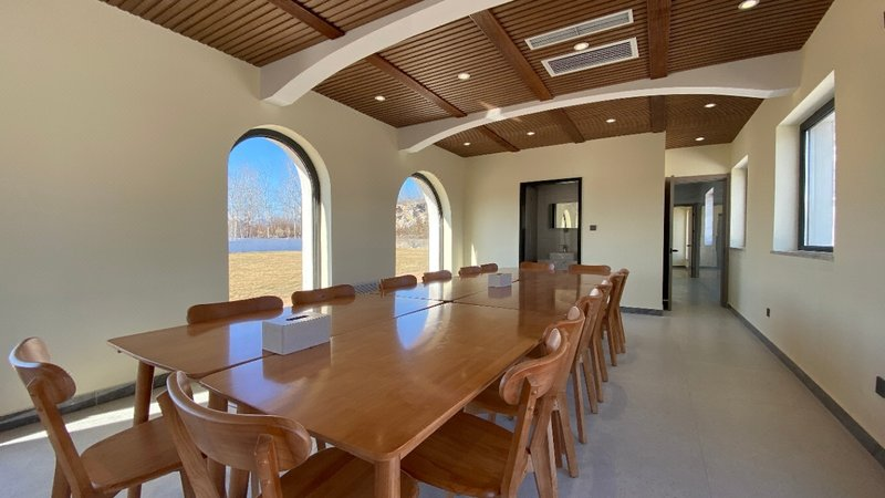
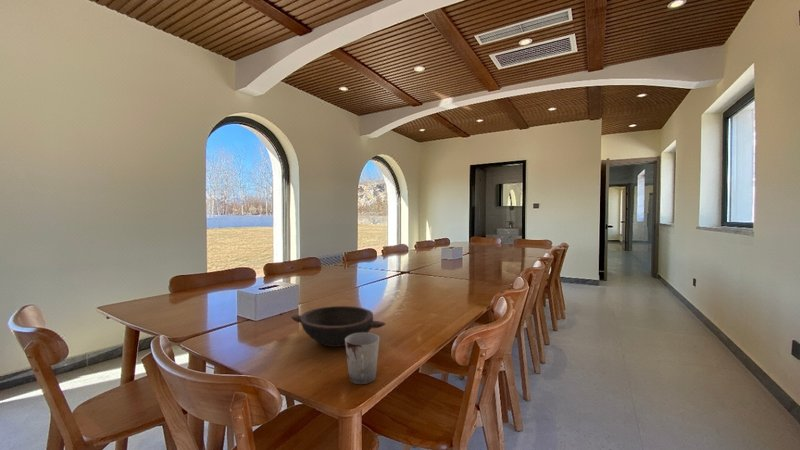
+ bowl (337, 327)
+ cup (362, 360)
